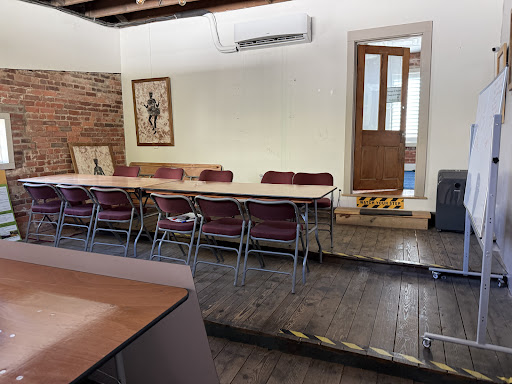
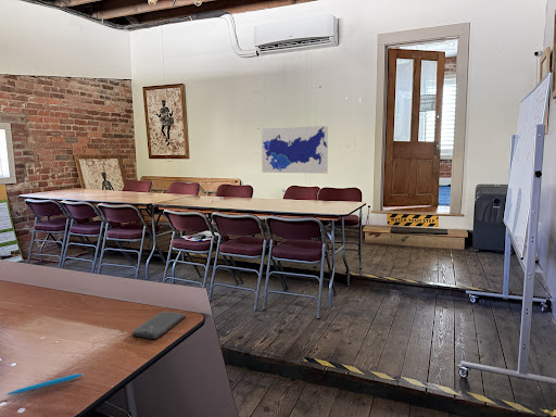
+ map (293, 150)
+ pen (46, 383)
+ smartphone (160, 323)
